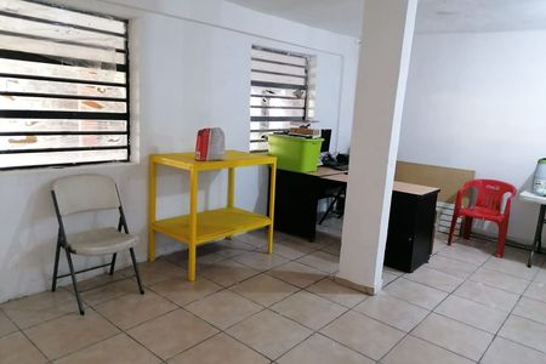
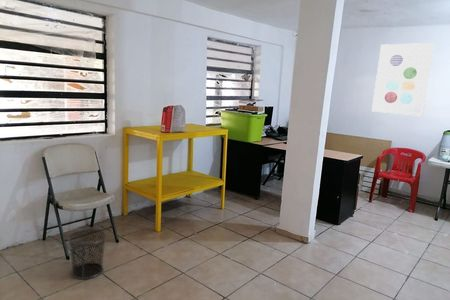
+ wall art (401, 79)
+ waste bin (87, 253)
